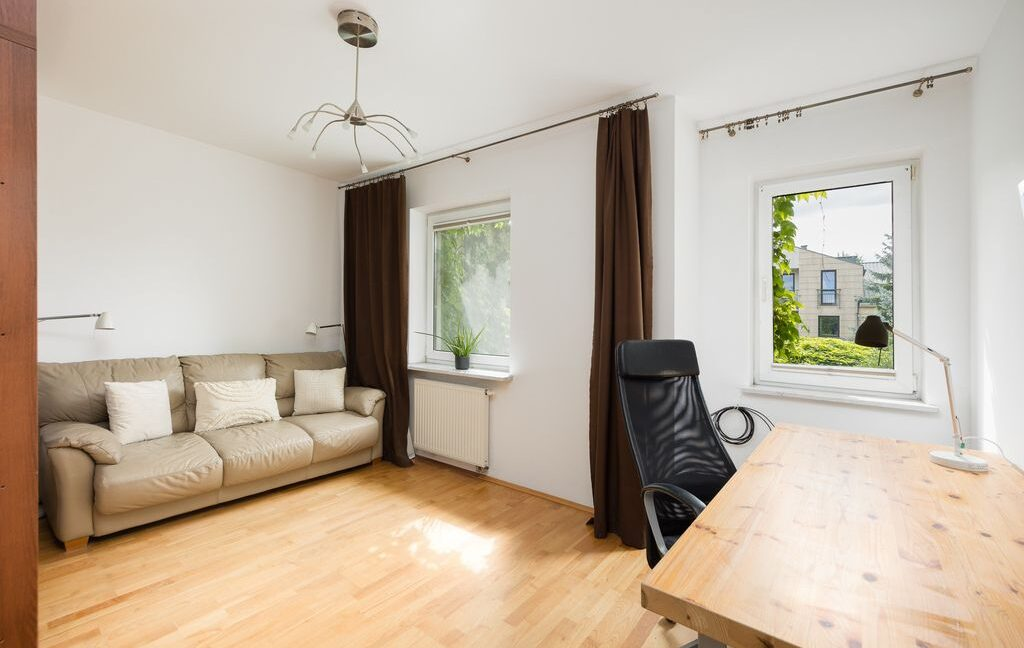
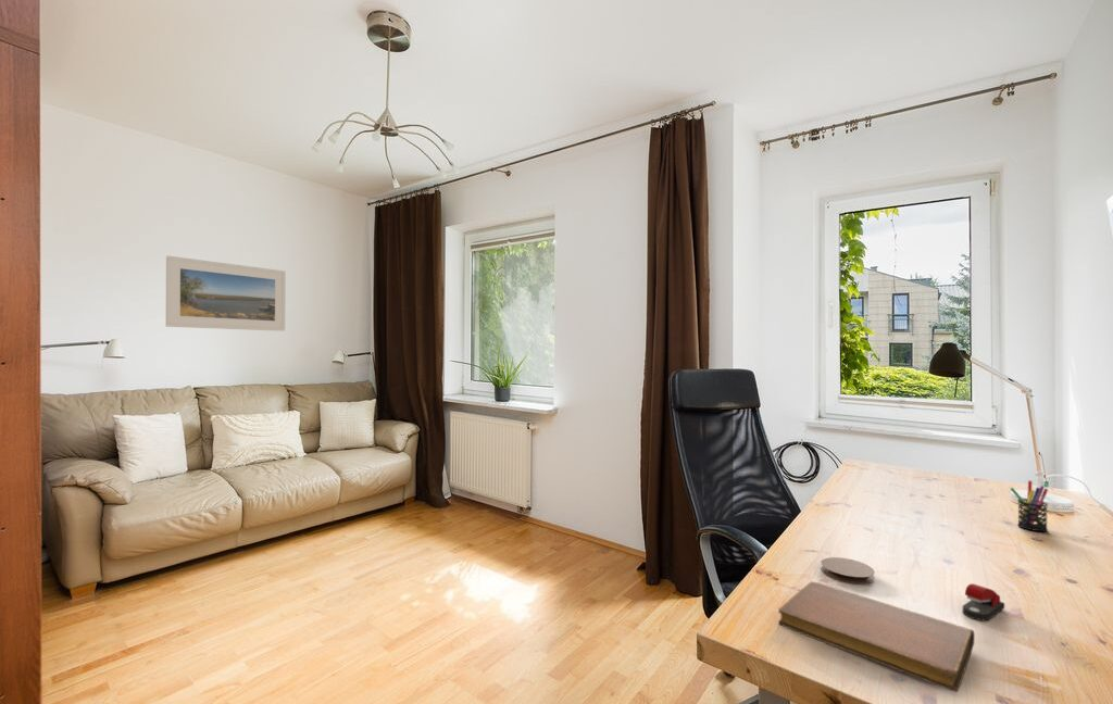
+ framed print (230, 296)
+ pen holder (1028, 504)
+ coaster (847, 569)
+ notebook (872, 626)
+ stapler (981, 596)
